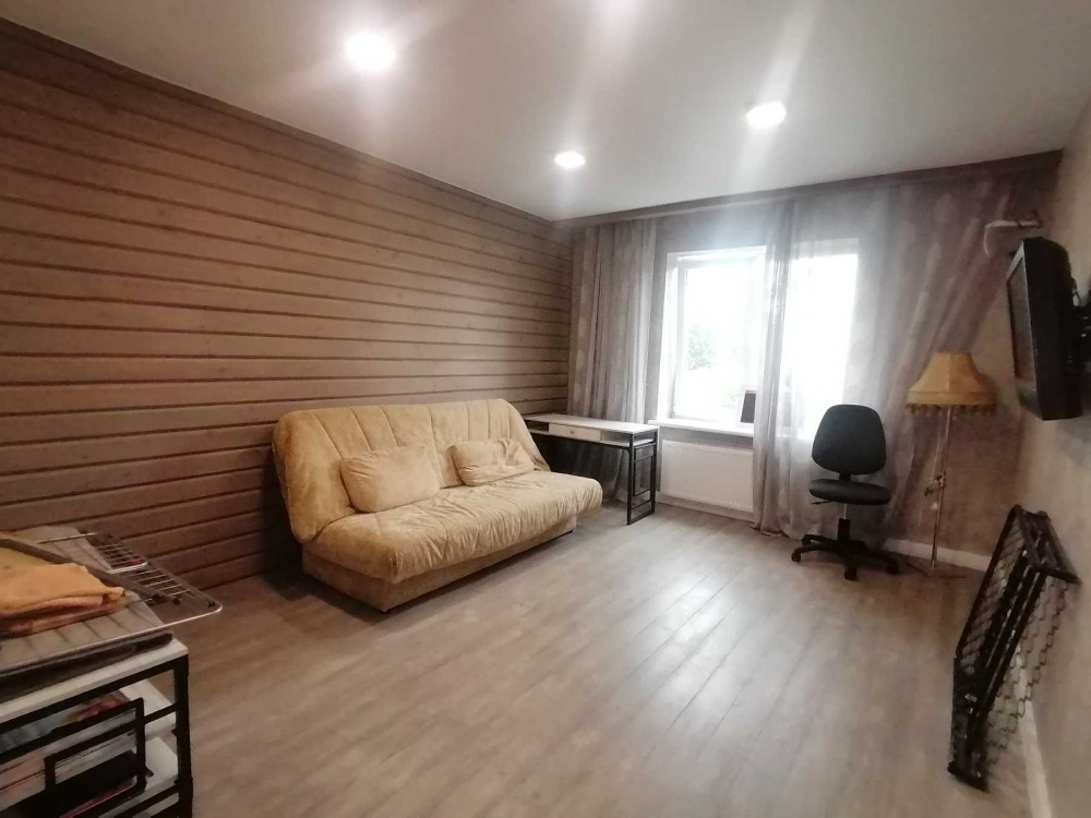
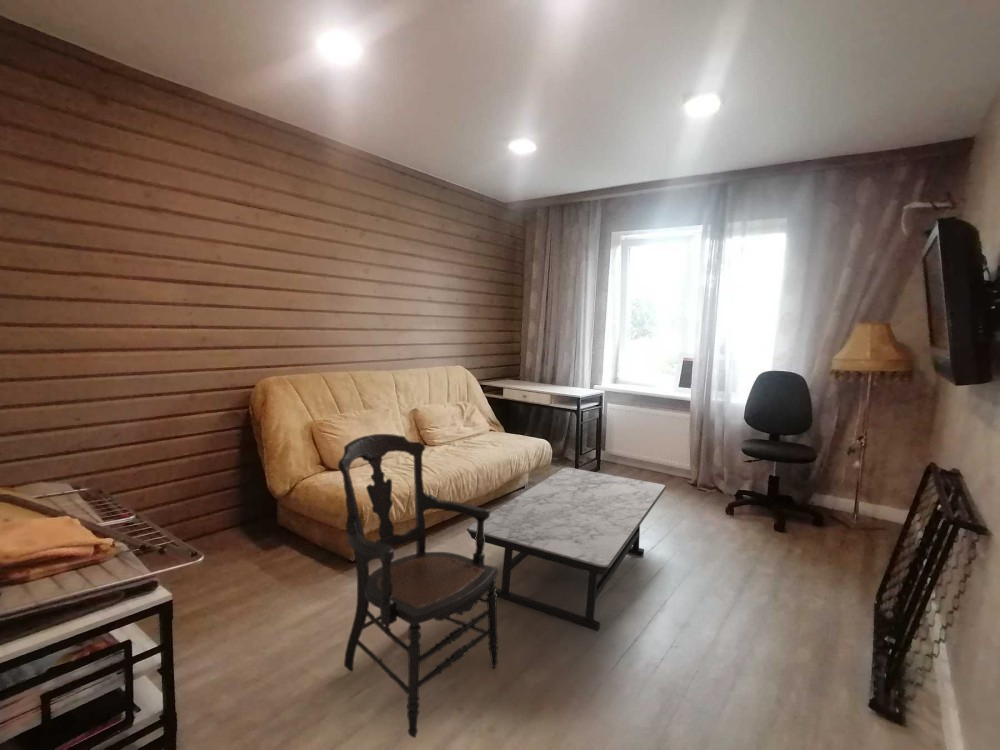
+ armchair (415, 560)
+ coffee table (578, 538)
